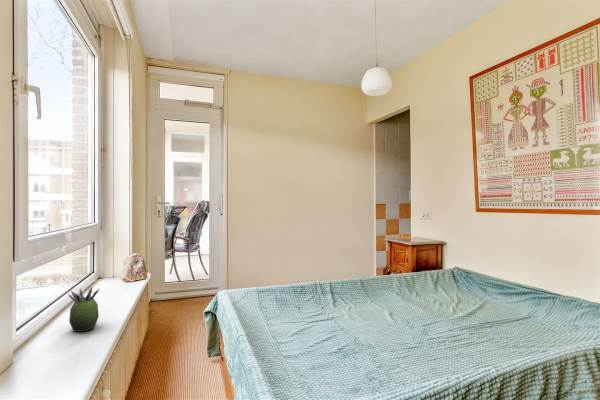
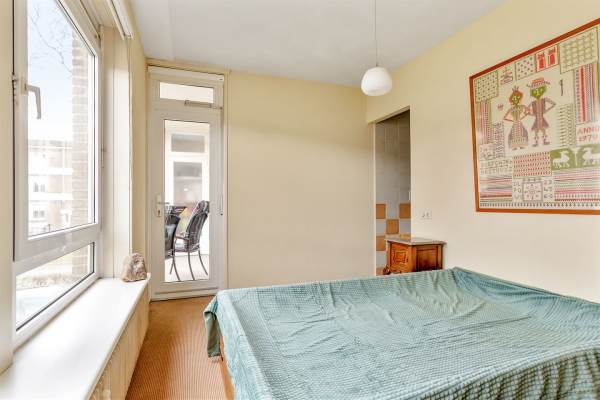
- succulent plant (84, 309)
